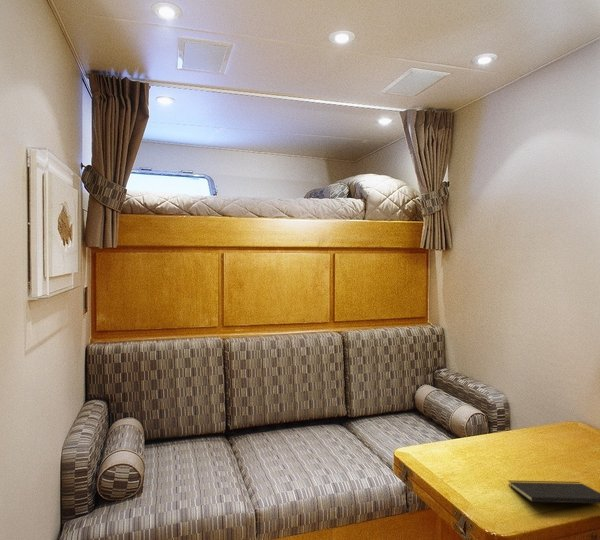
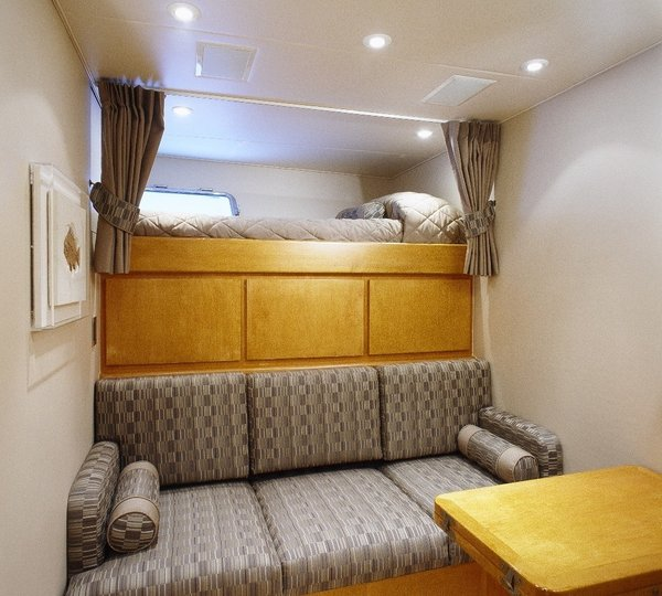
- notepad (556, 491)
